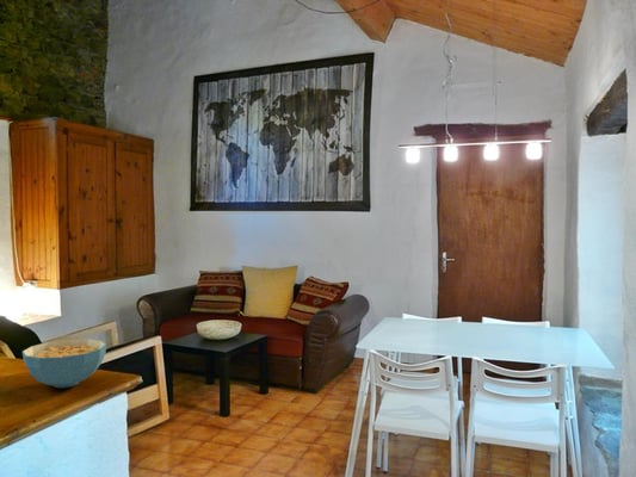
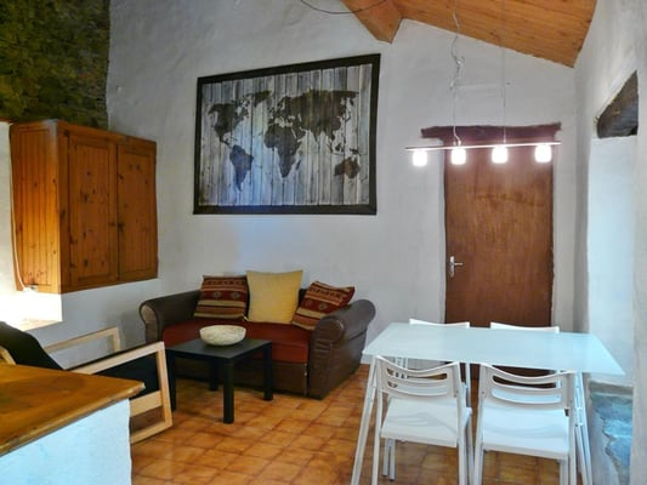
- cereal bowl (66, 365)
